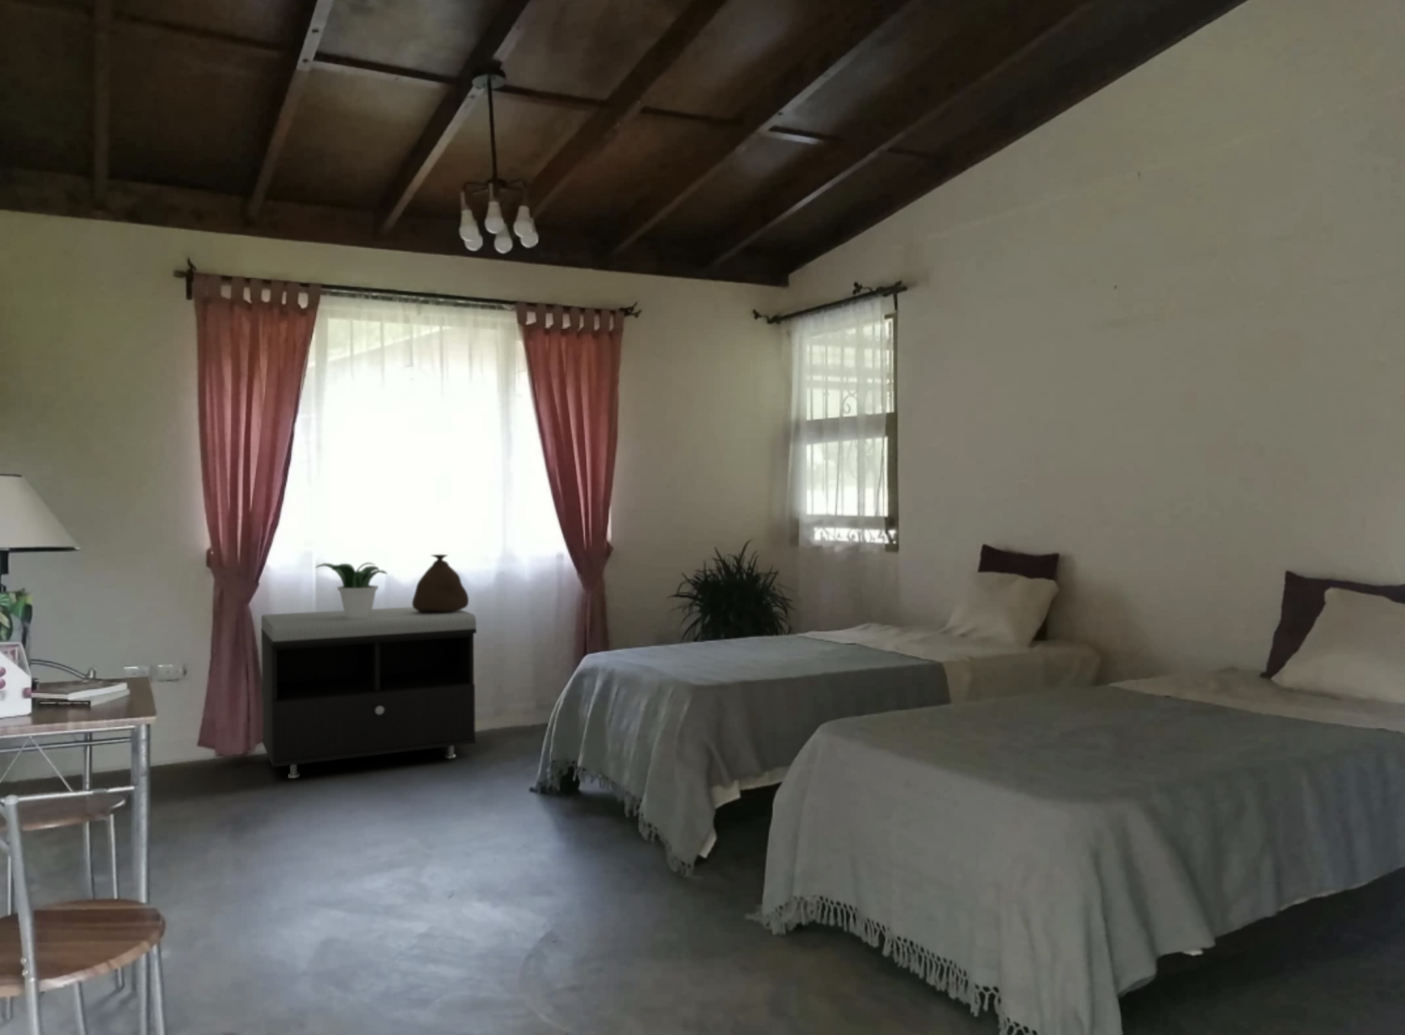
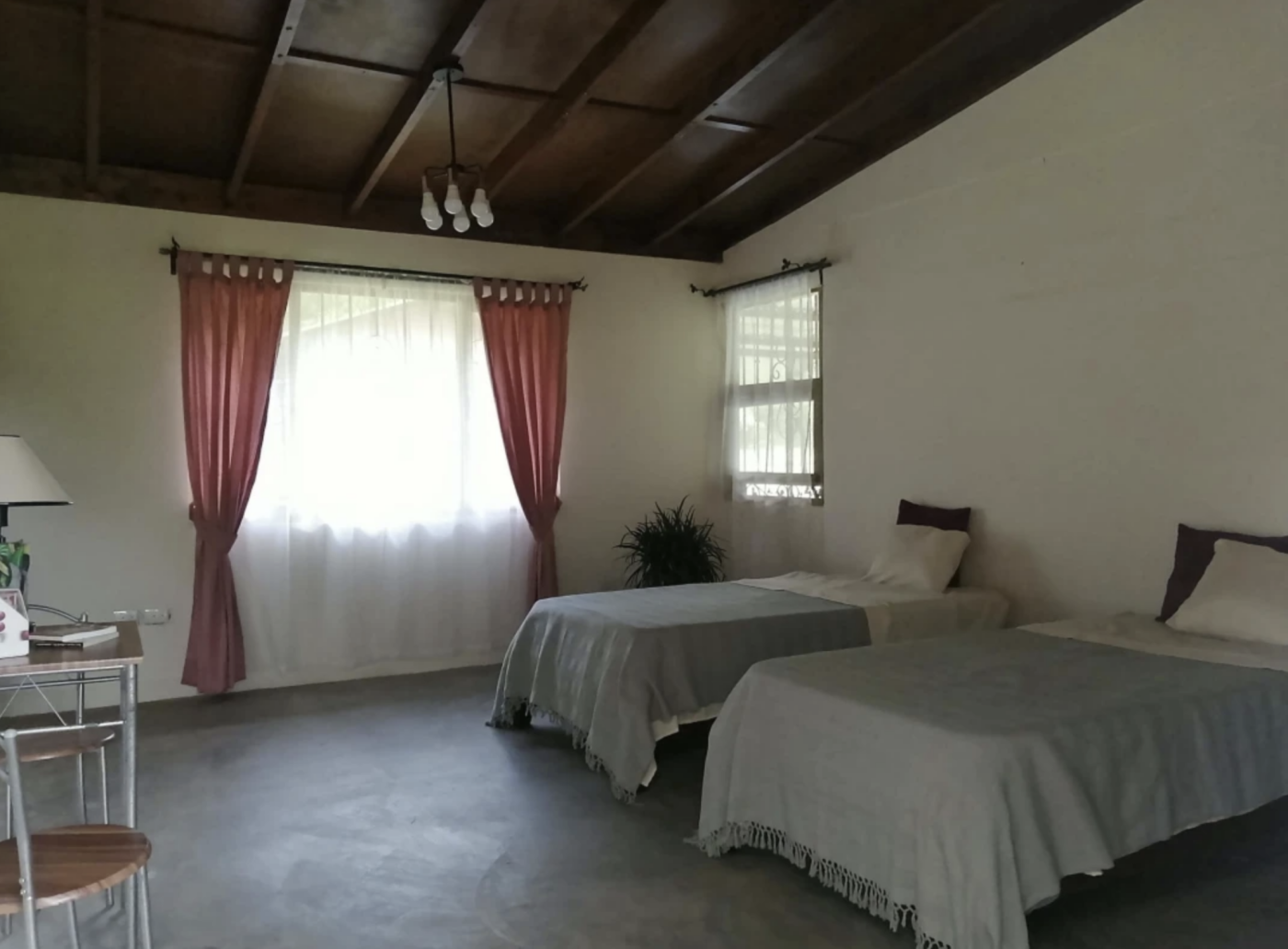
- bag (440, 582)
- potted plant (351, 589)
- storage bench (369, 686)
